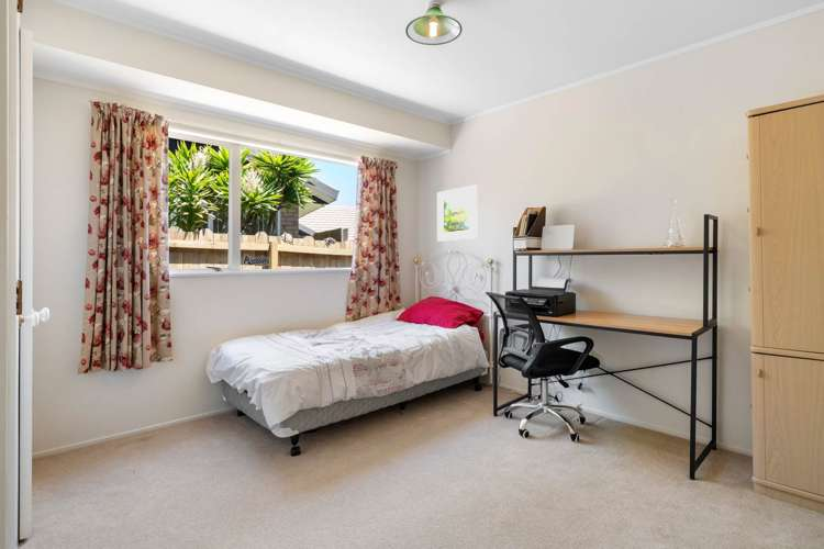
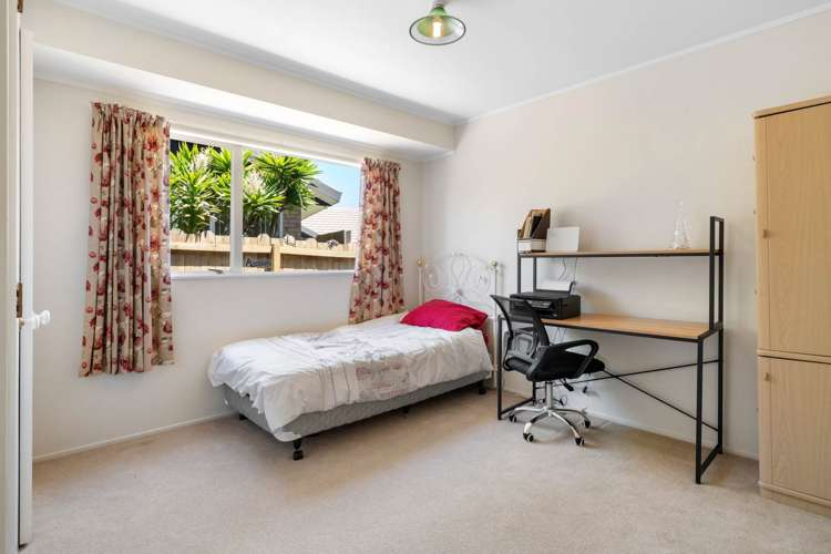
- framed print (456, 214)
